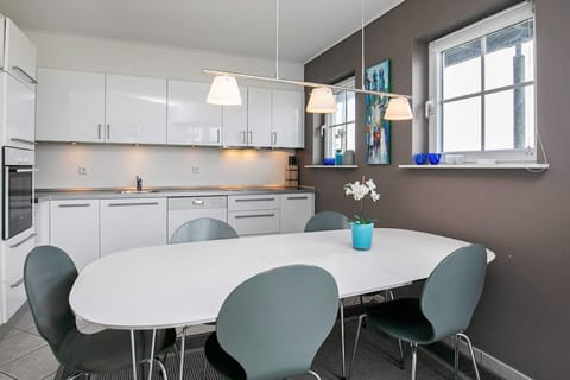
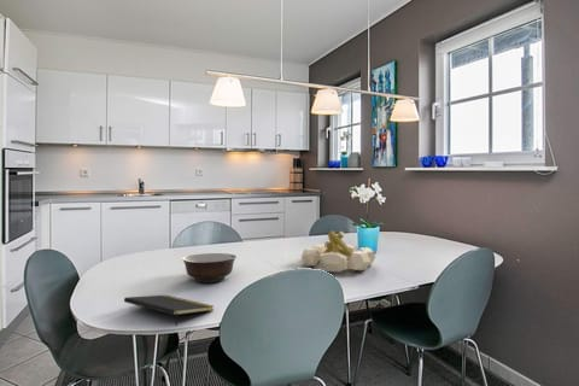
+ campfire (338, 246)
+ bowl (209, 268)
+ notepad (169, 304)
